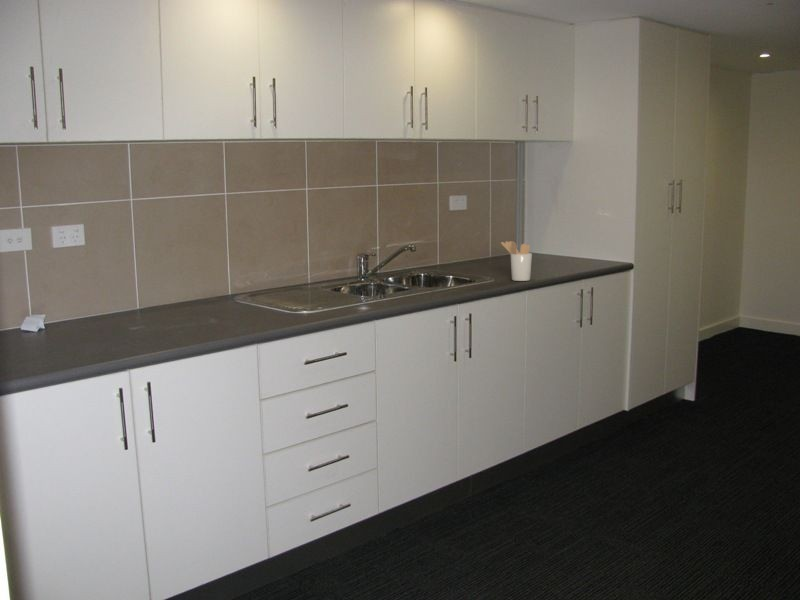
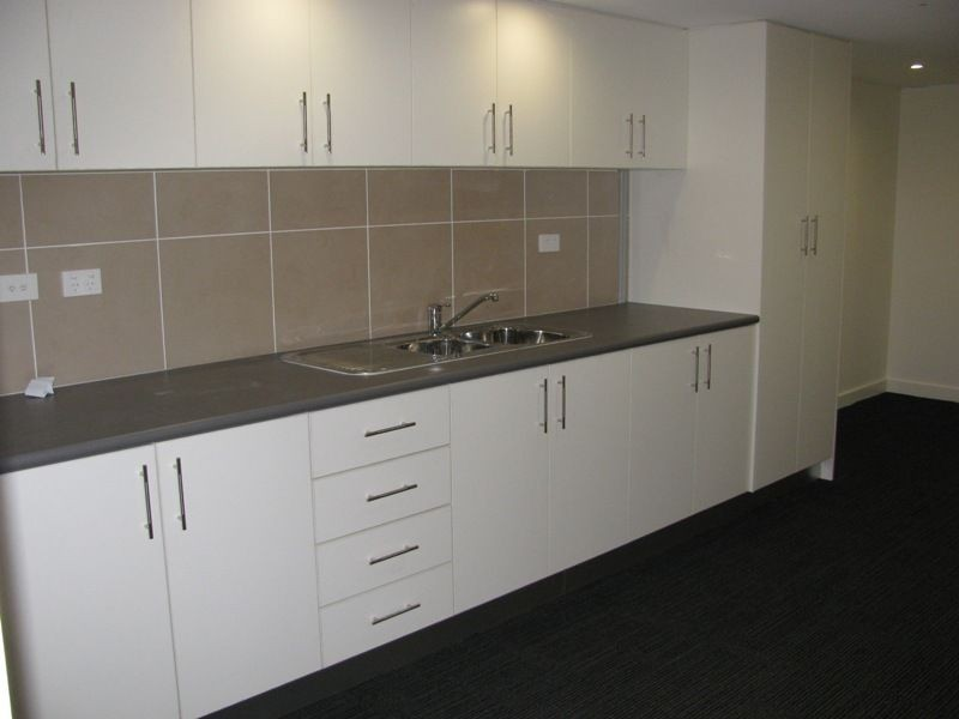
- utensil holder (516, 259)
